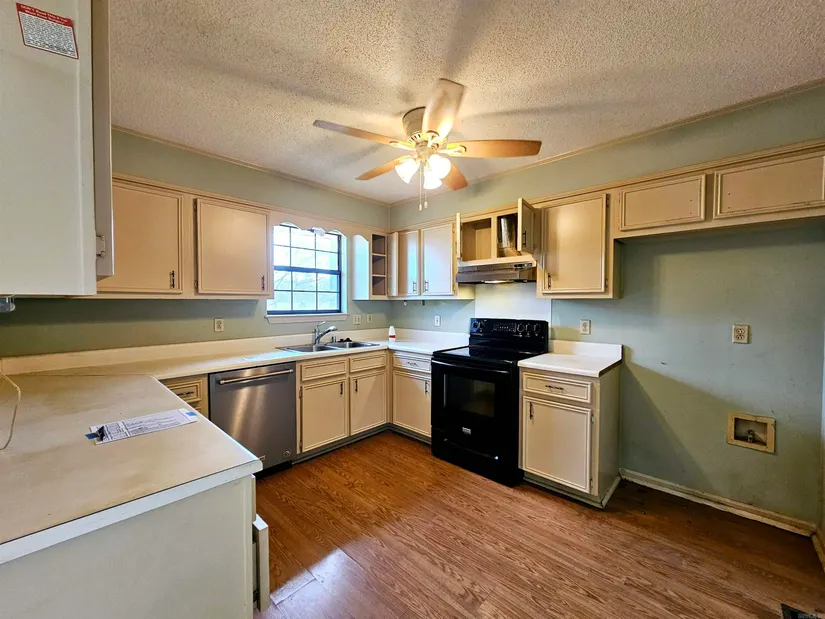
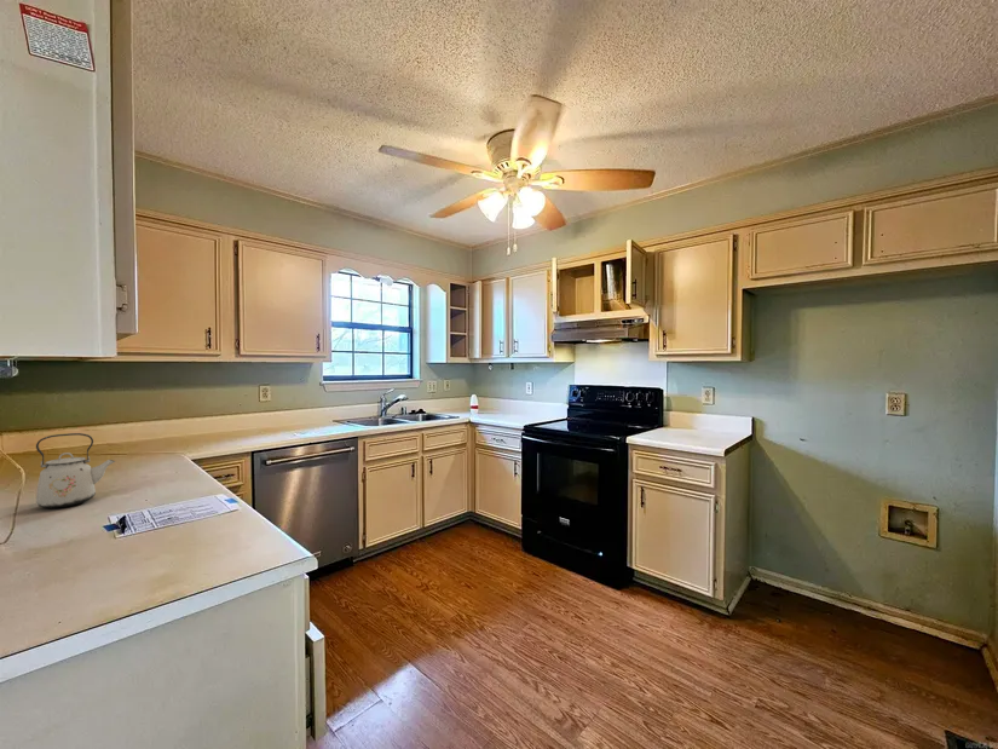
+ kettle (76, 467)
